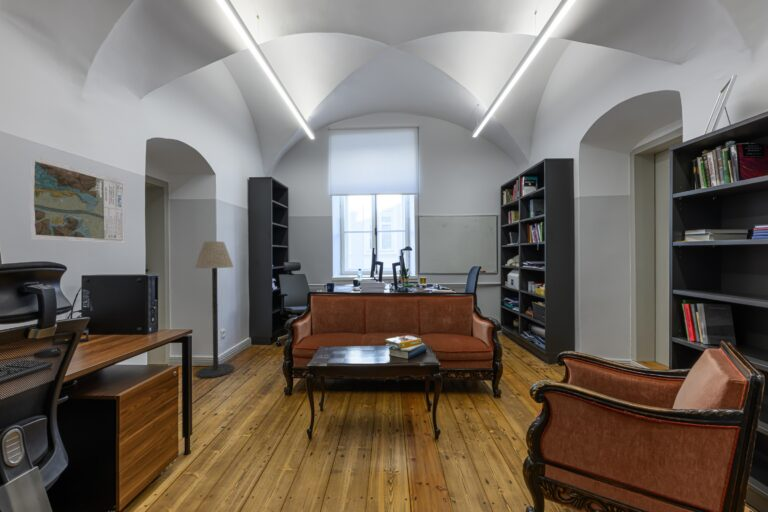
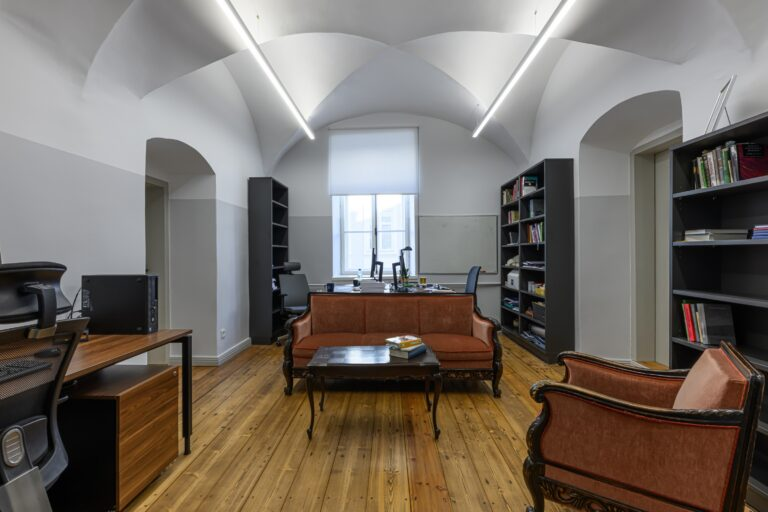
- map (85, 206)
- floor lamp (215, 306)
